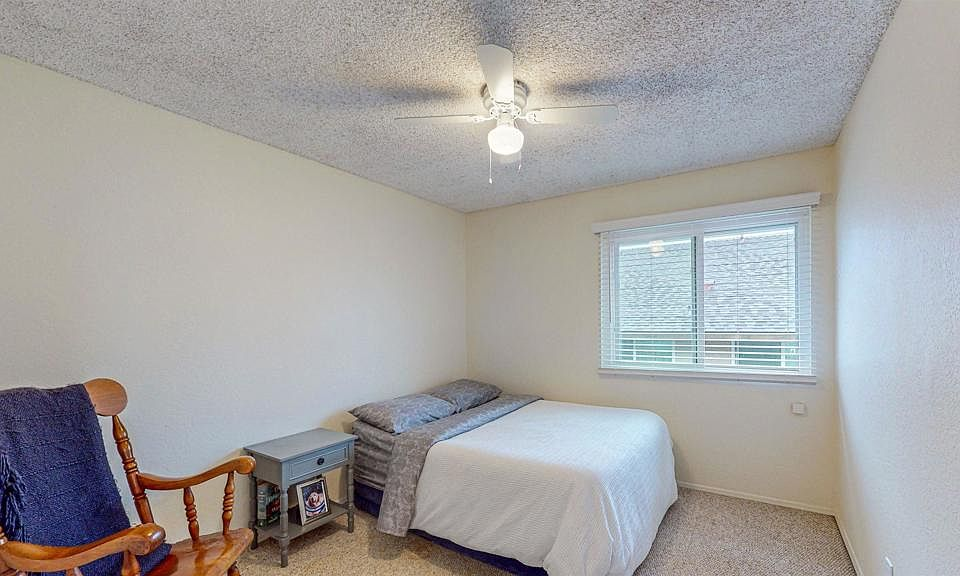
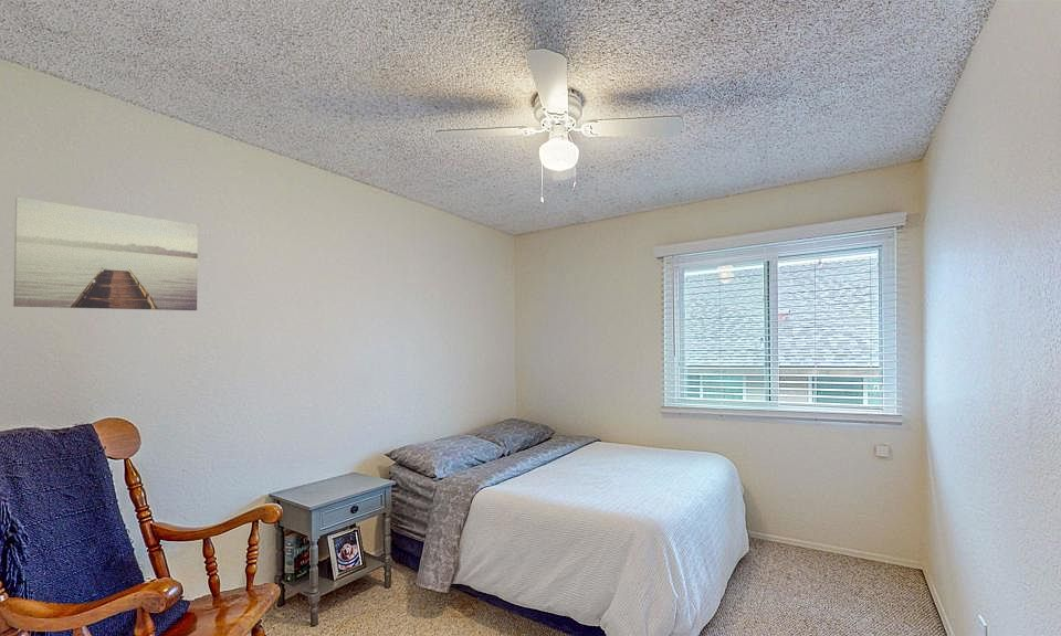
+ wall art (116, 261)
